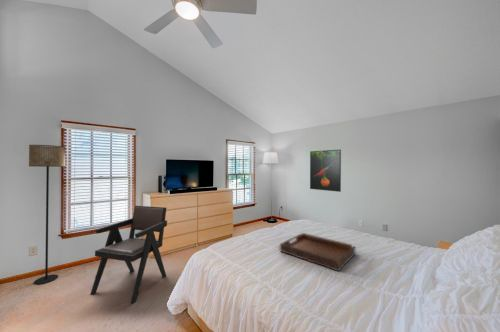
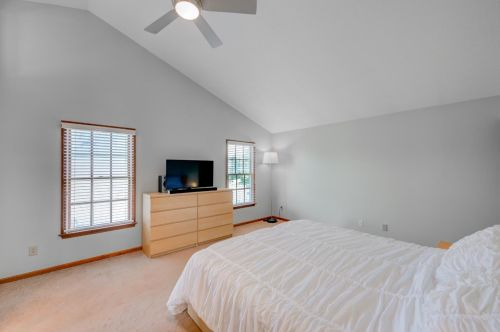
- armchair (133, 246)
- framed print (324, 170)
- floor lamp (47, 212)
- serving tray (317, 248)
